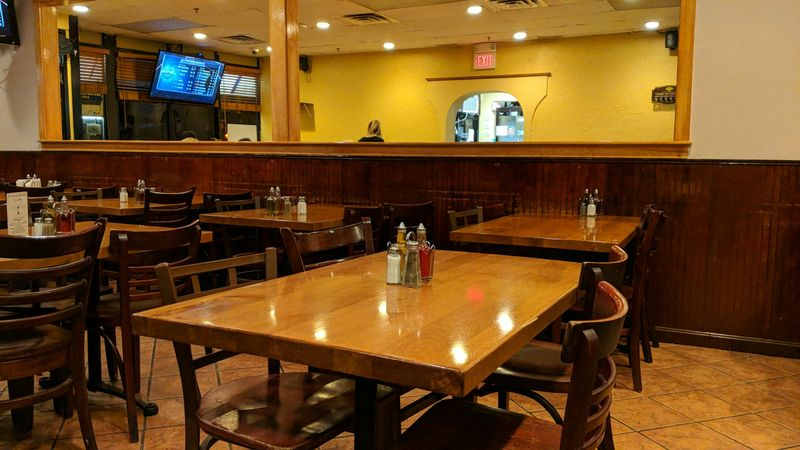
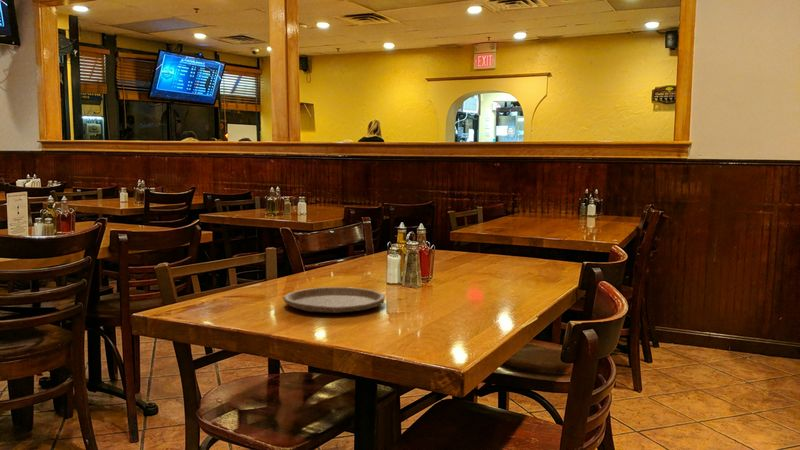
+ plate (334, 299)
